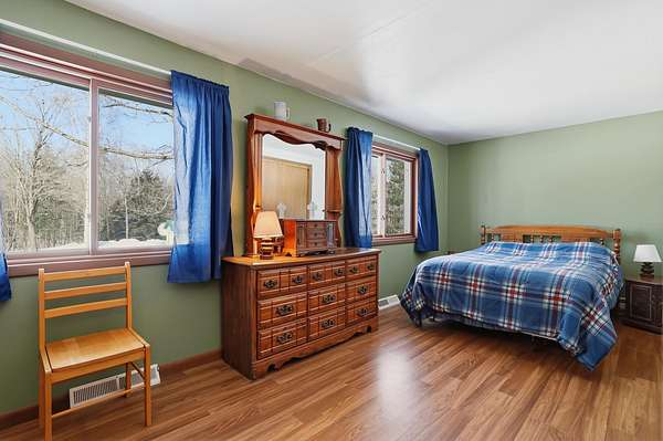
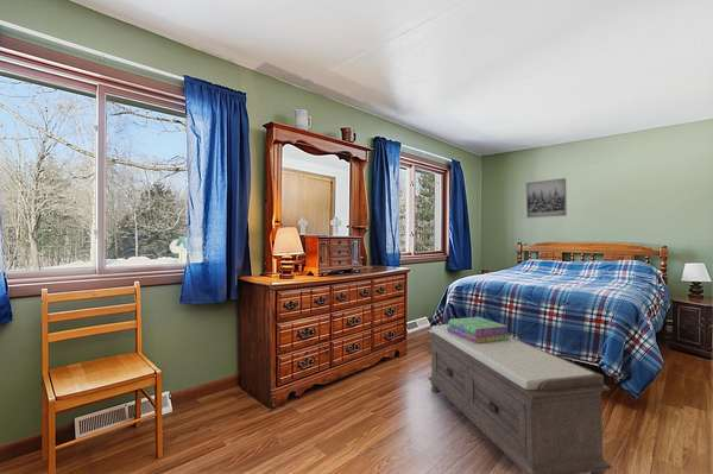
+ wall art (545, 198)
+ stack of books (477, 328)
+ bench (496, 385)
